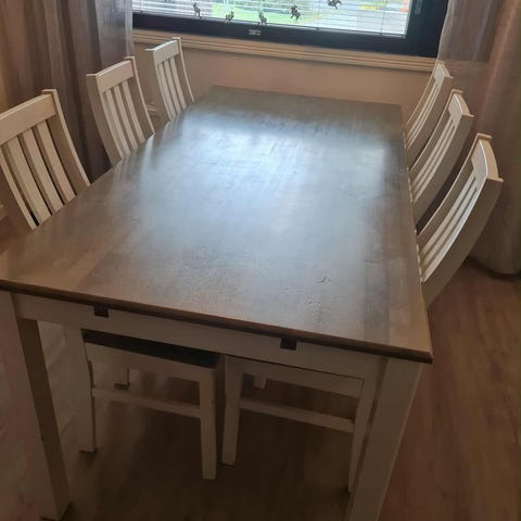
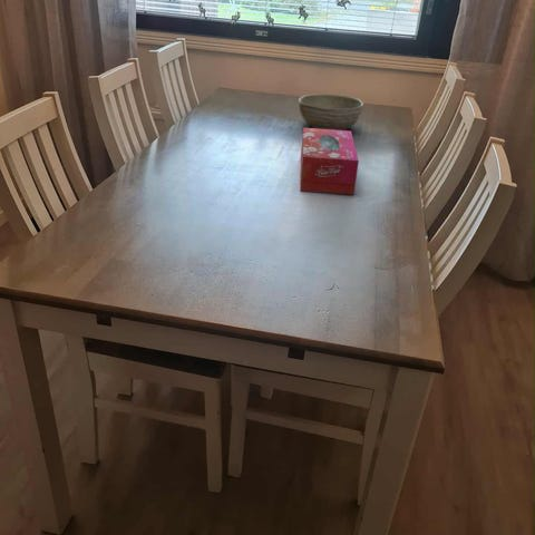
+ bowl (329, 113)
+ tissue box (327, 158)
